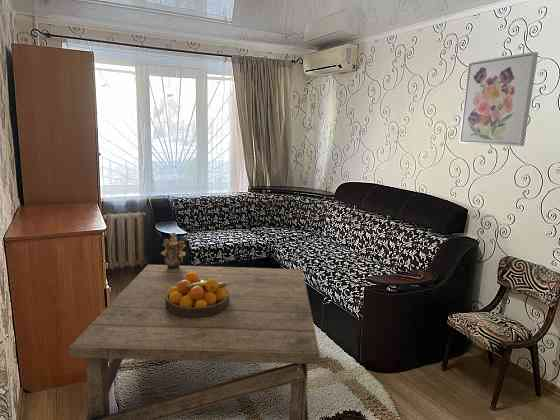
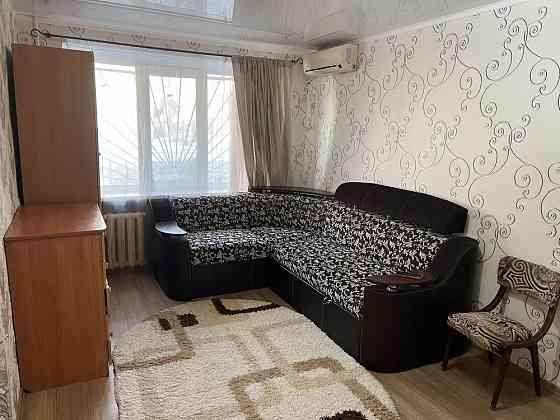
- wall art (494, 102)
- decorative vase (173, 250)
- fruit bowl (197, 290)
- coffee table (213, 338)
